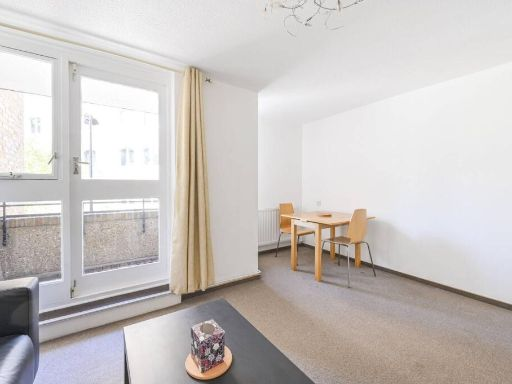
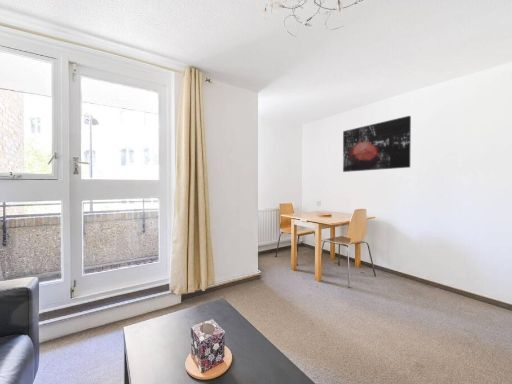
+ wall art (372, 147)
